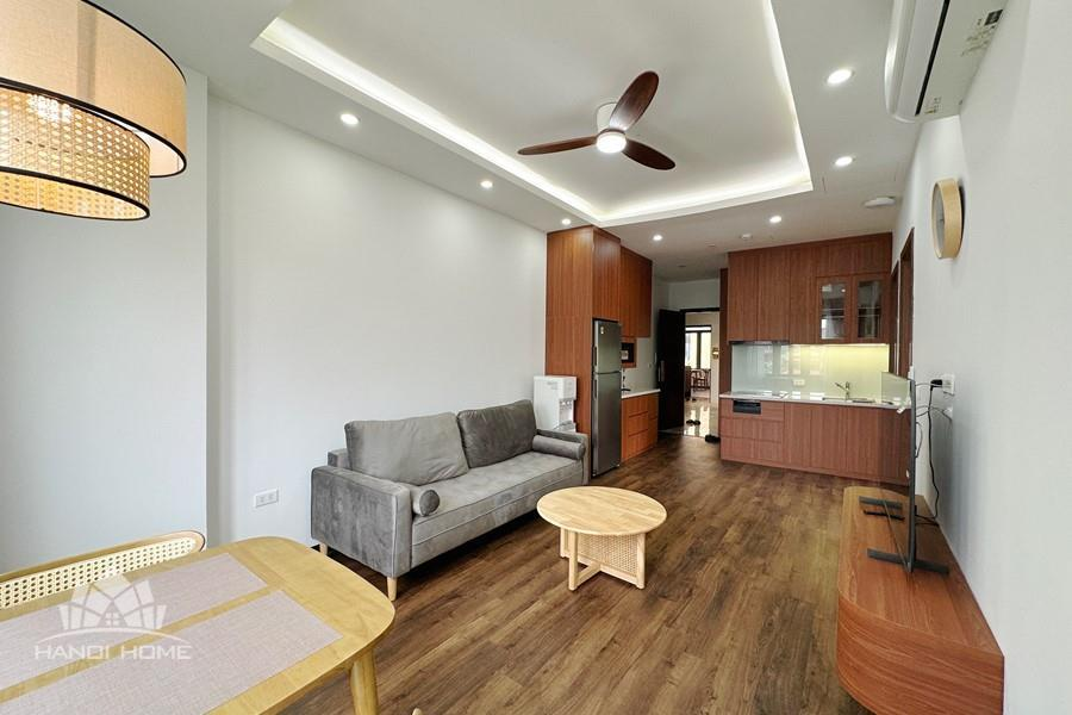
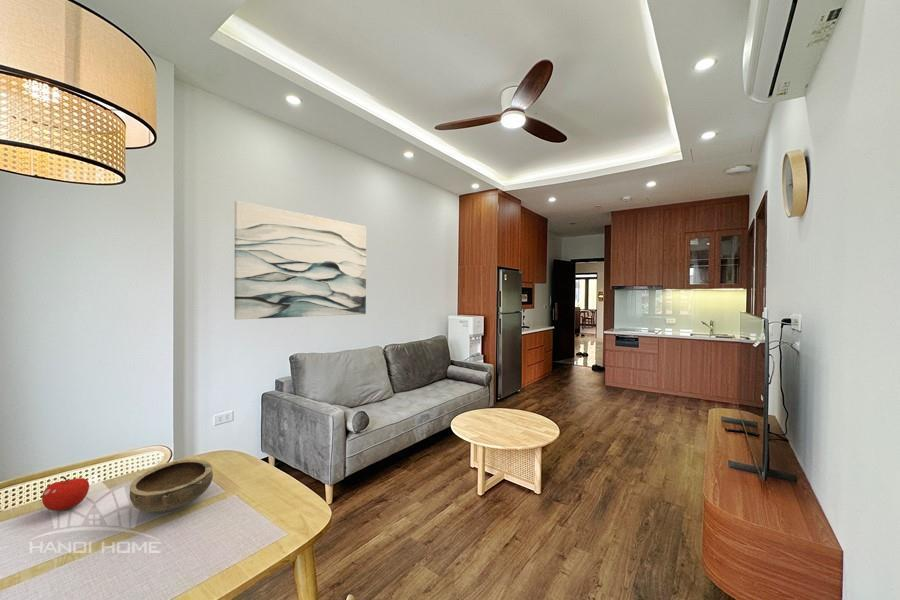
+ bowl (171, 489)
+ wall art (309, 266)
+ fruit (66, 491)
